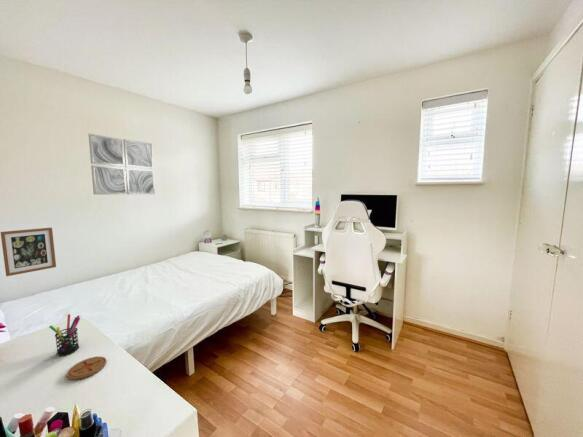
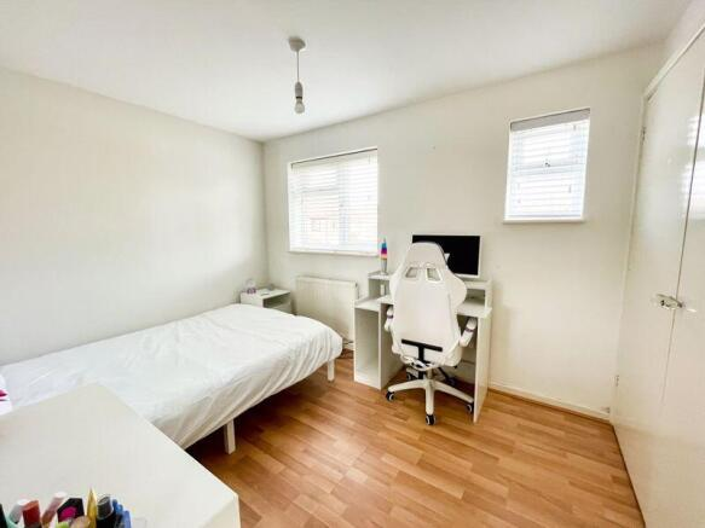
- wall art (30, 250)
- pen holder (64, 333)
- wall art (125, 166)
- coaster (87, 367)
